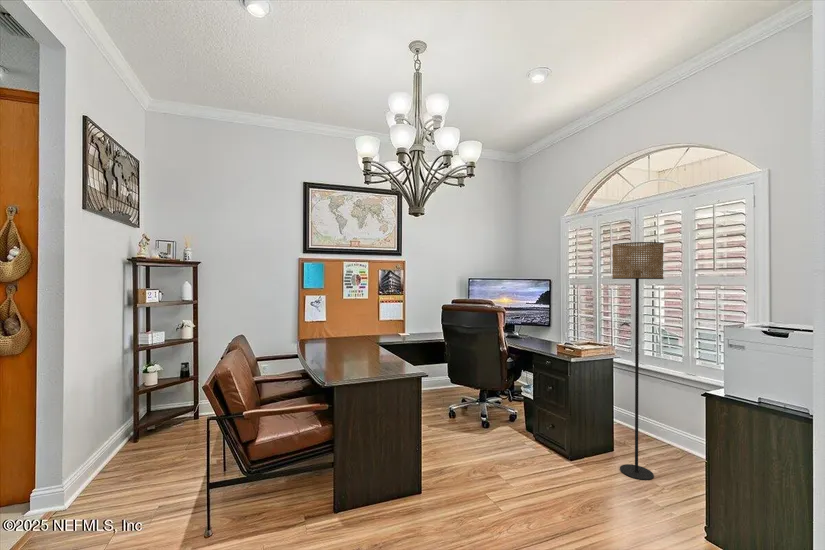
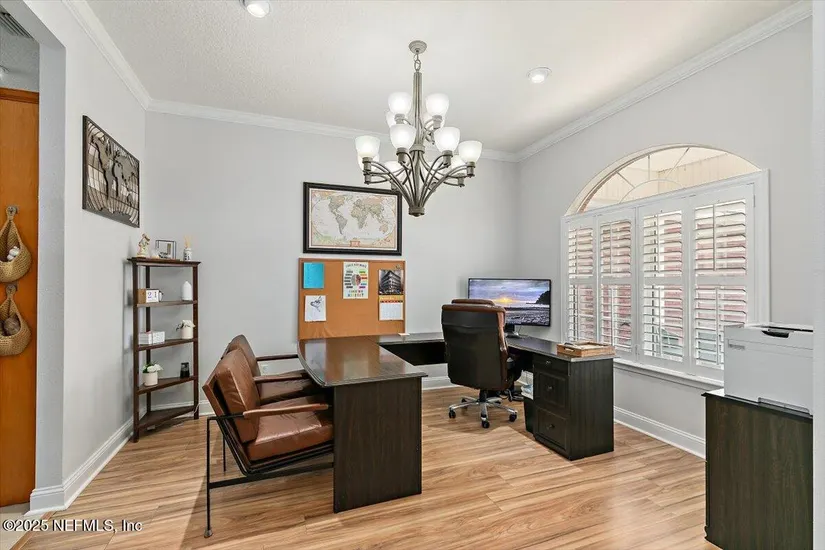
- floor lamp (636, 358)
